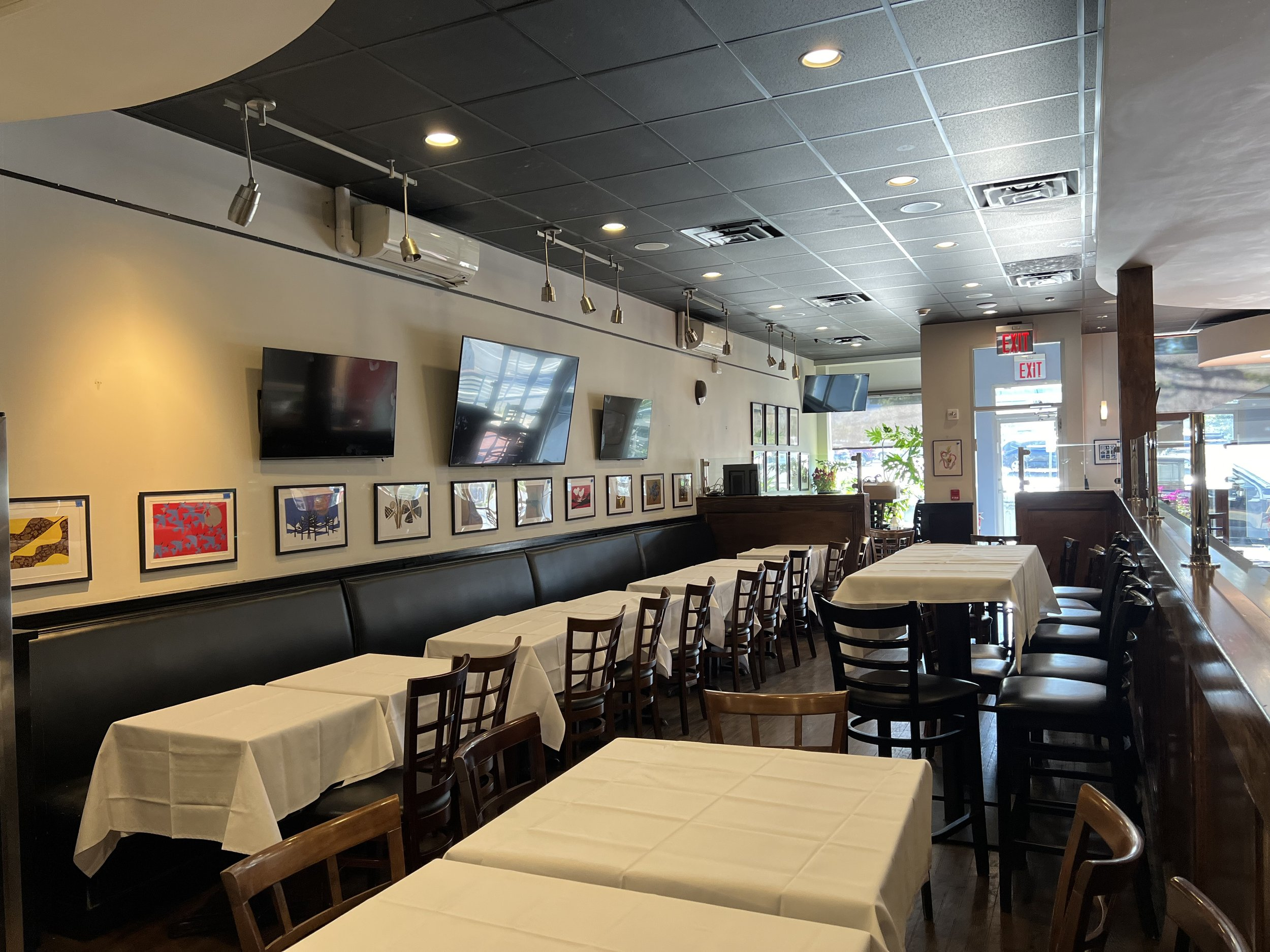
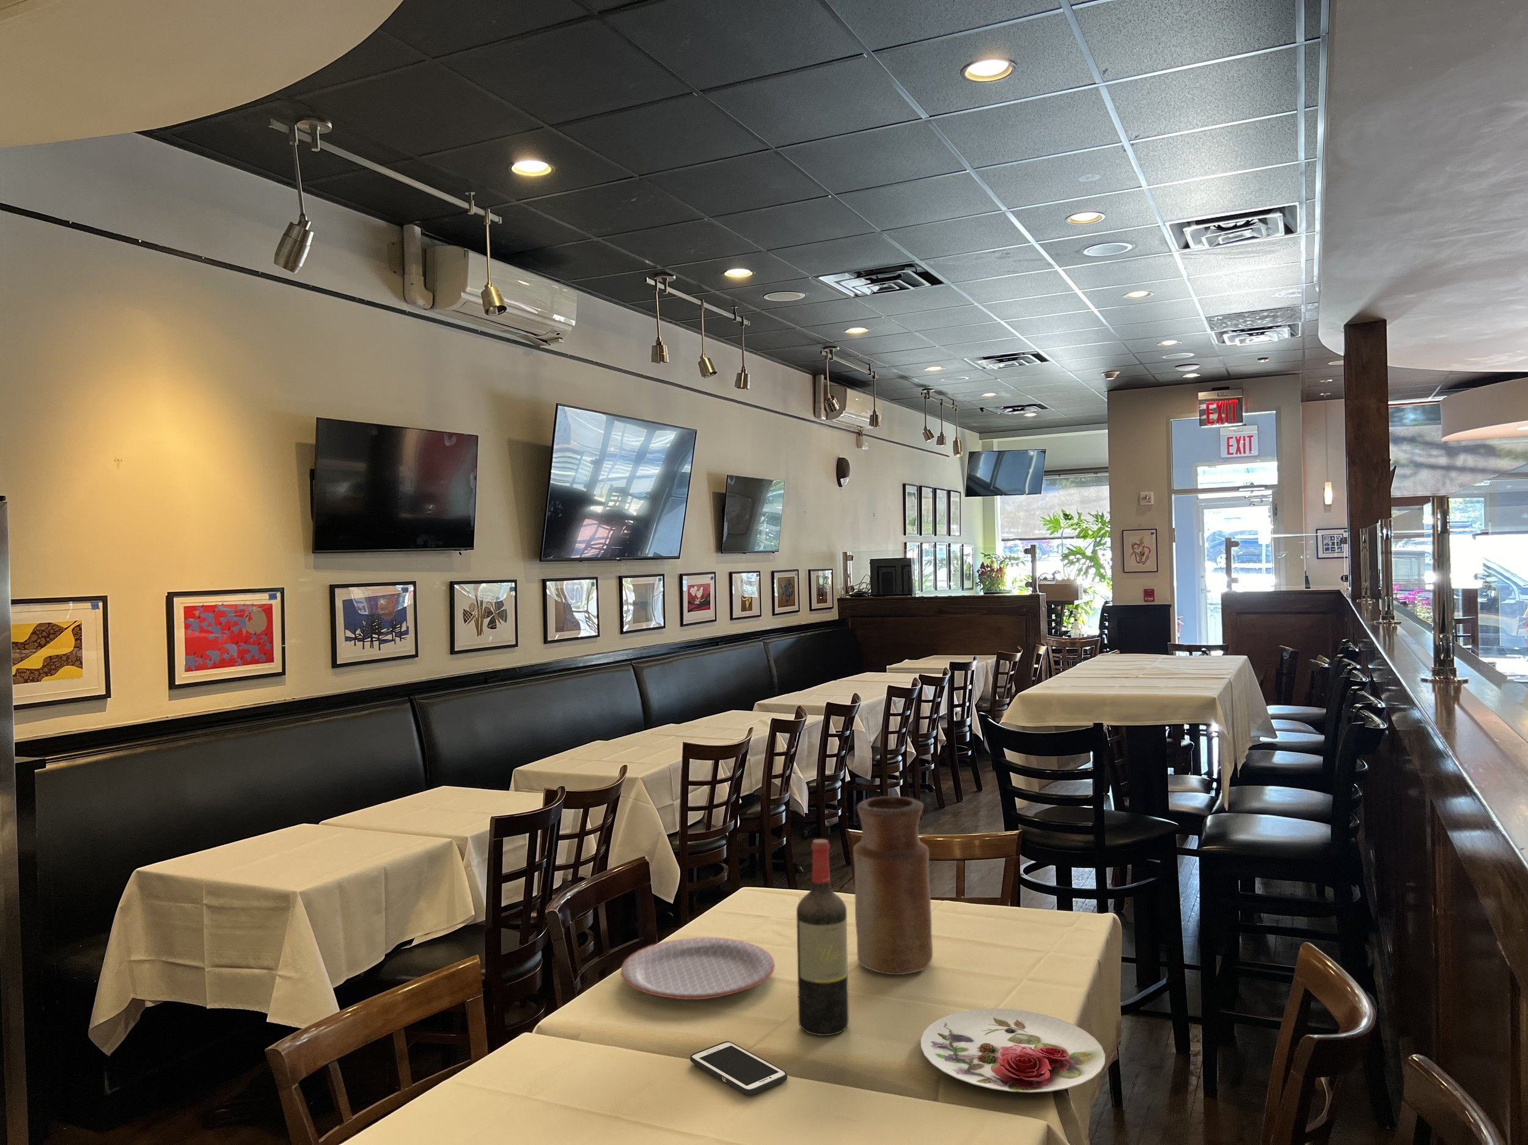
+ cell phone (738, 1068)
+ wine bottle (822, 933)
+ plate (1011, 1045)
+ vase (893, 883)
+ plate (698, 971)
